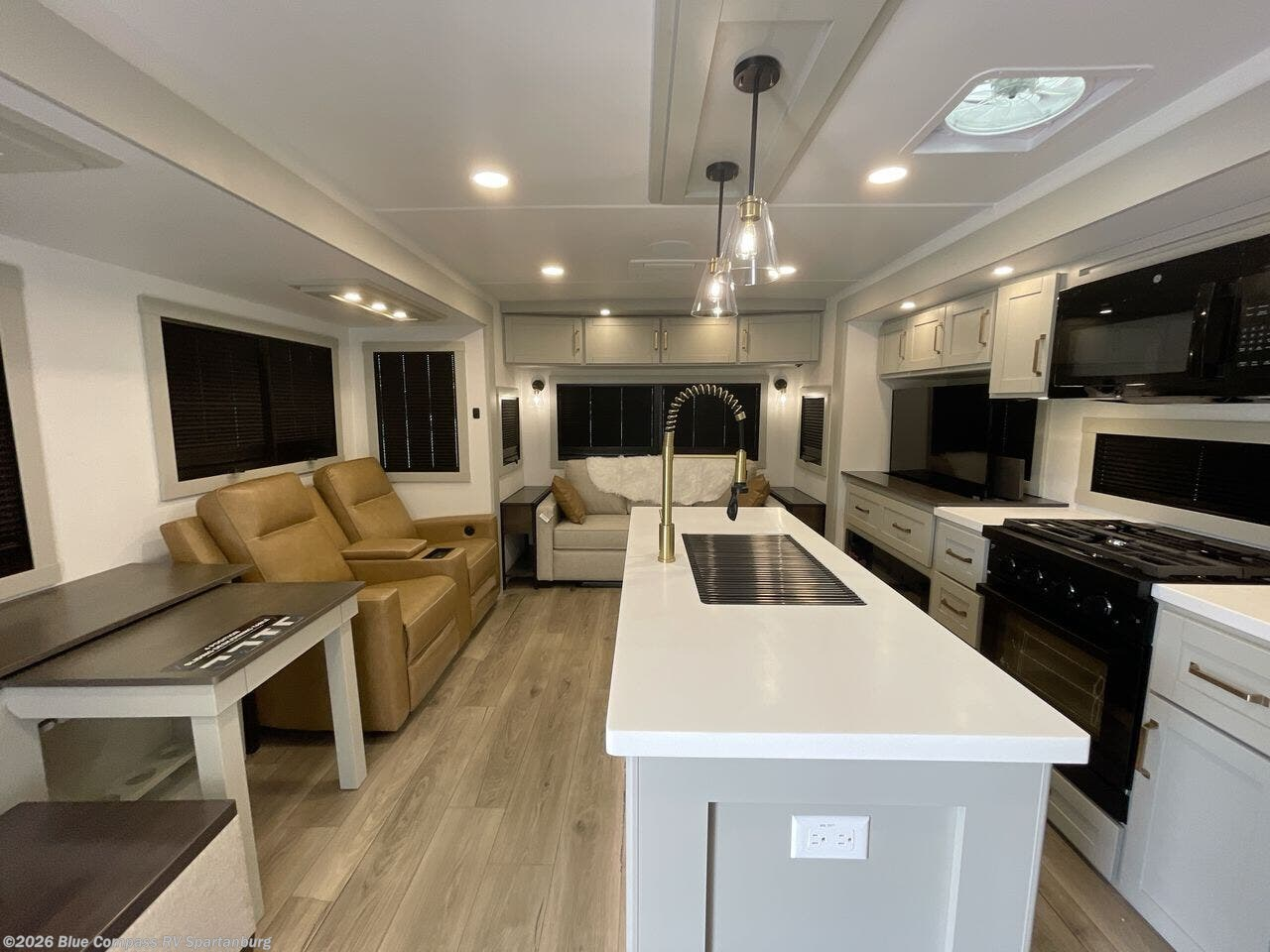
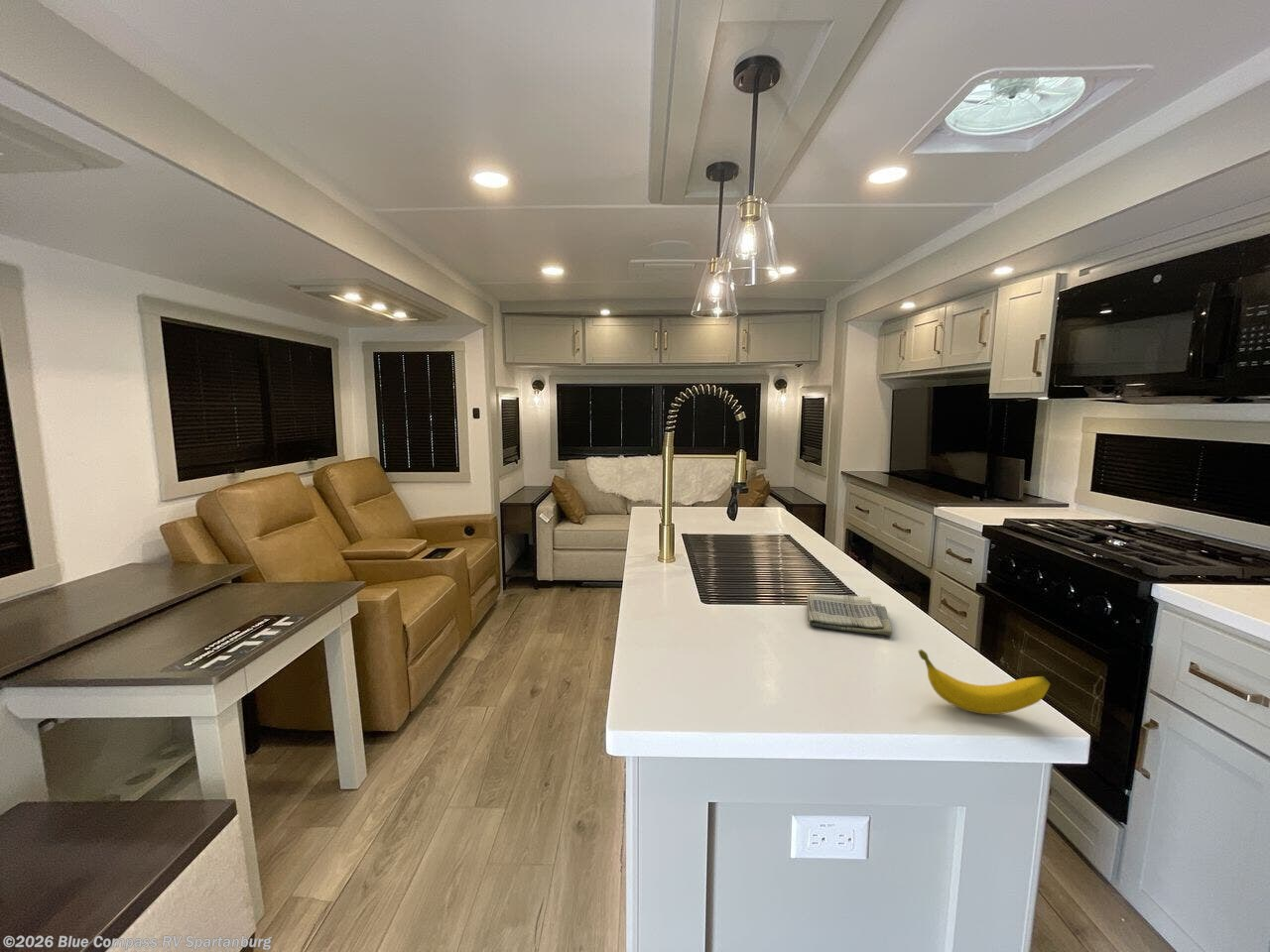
+ dish towel (846, 611)
+ banana (978, 685)
